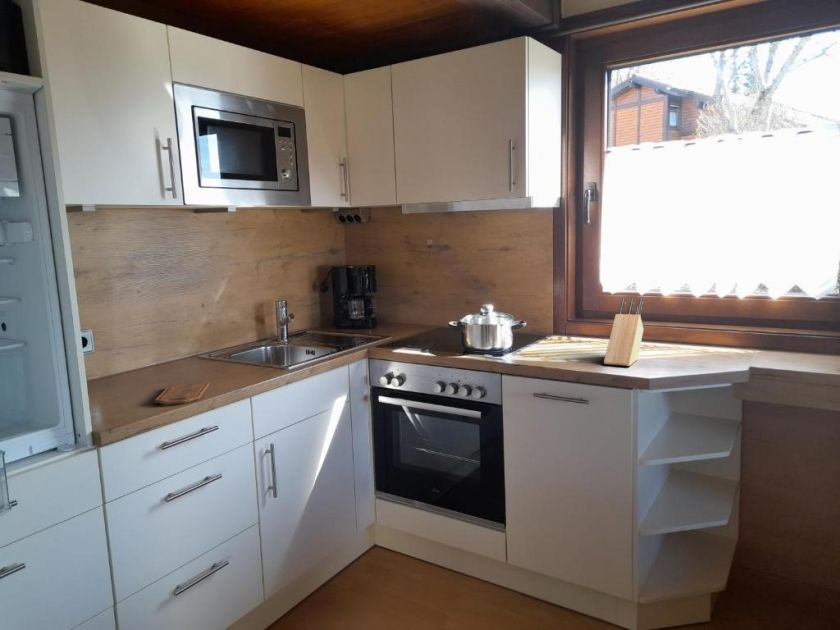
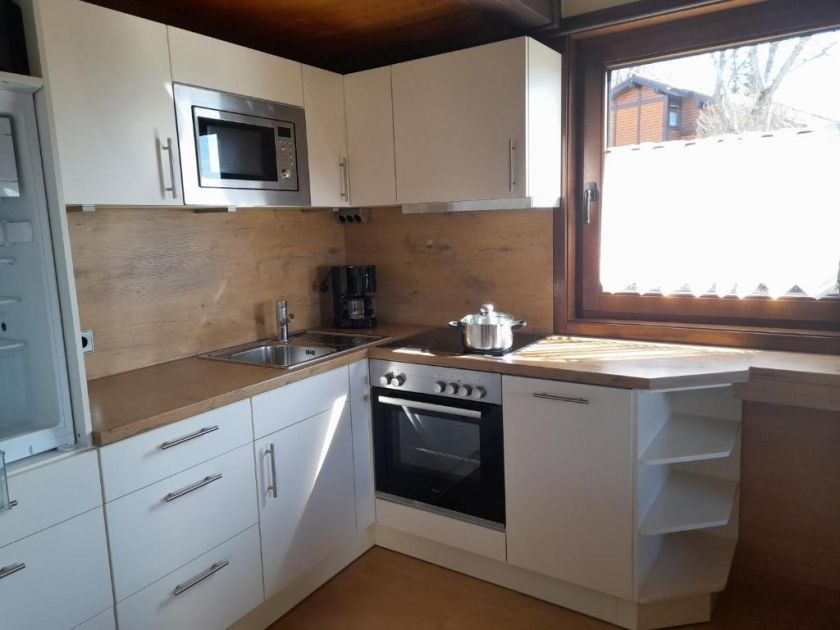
- cutting board (182, 393)
- knife block (625, 329)
